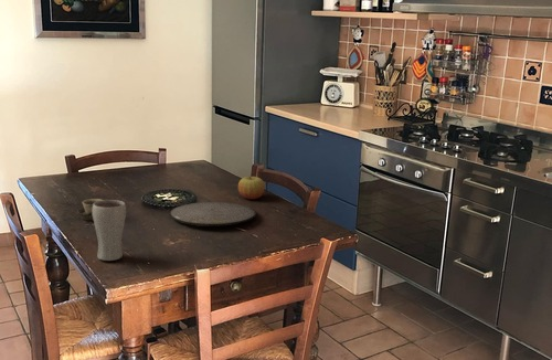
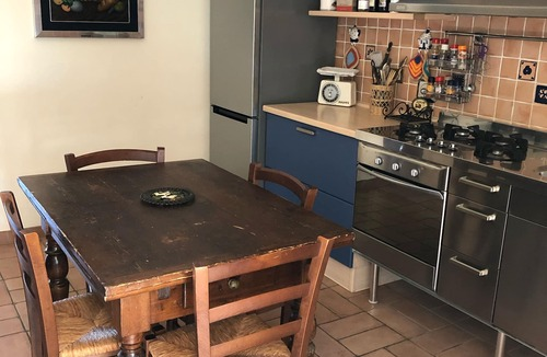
- drinking glass (109, 230)
- apple (251, 187)
- cup (92, 209)
- plate (213, 213)
